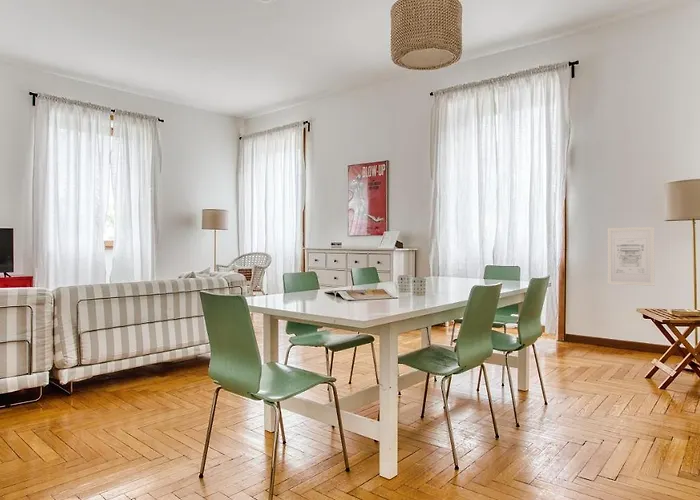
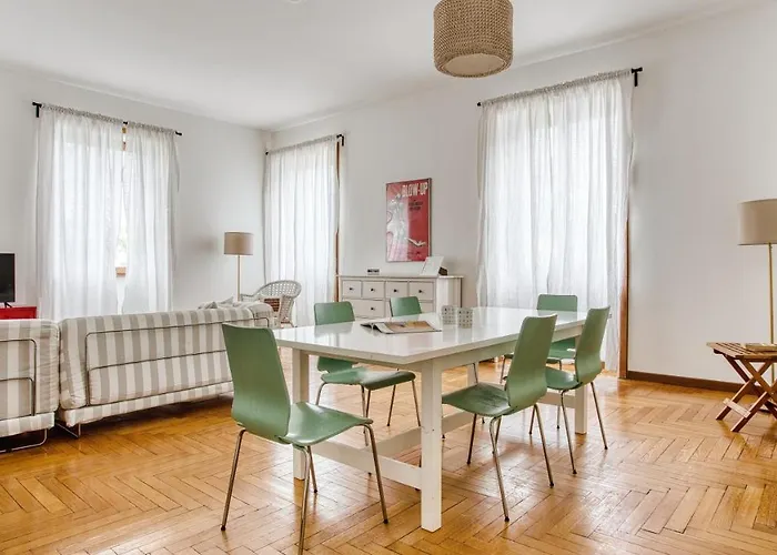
- wall art (630, 256)
